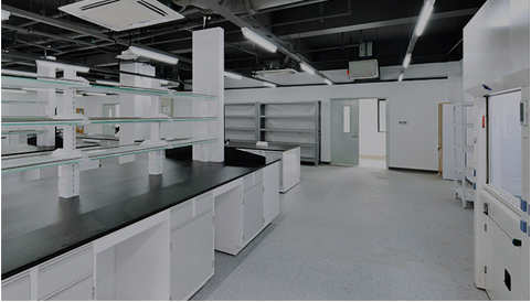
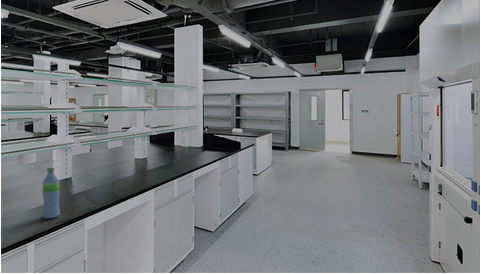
+ water bottle (51, 192)
